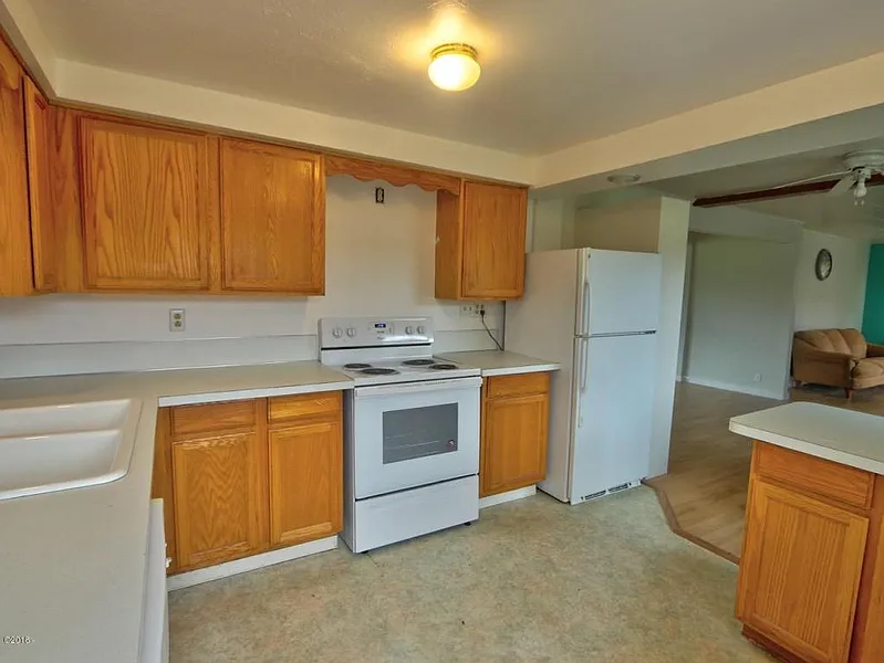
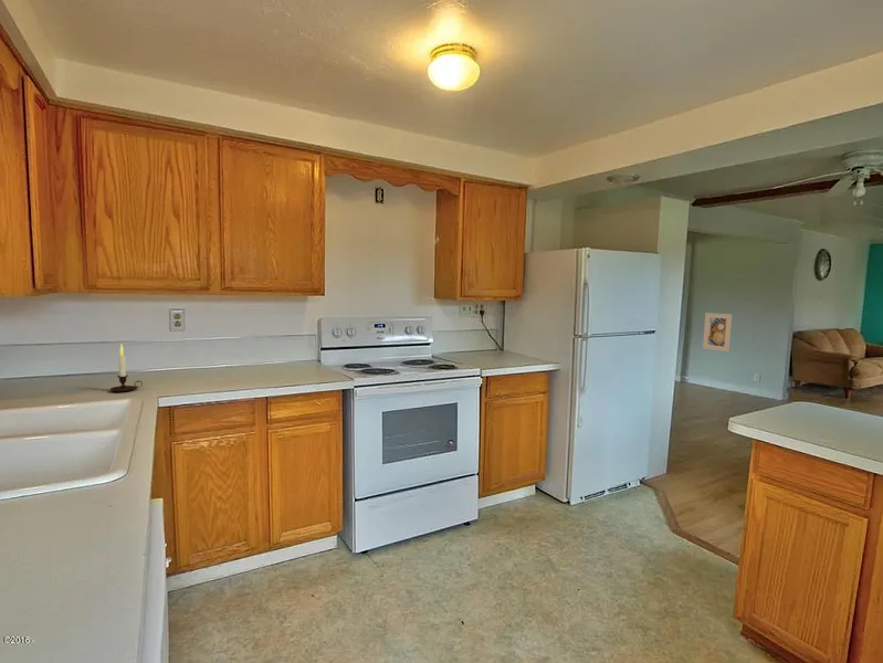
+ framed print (716, 332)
+ candle (125, 367)
